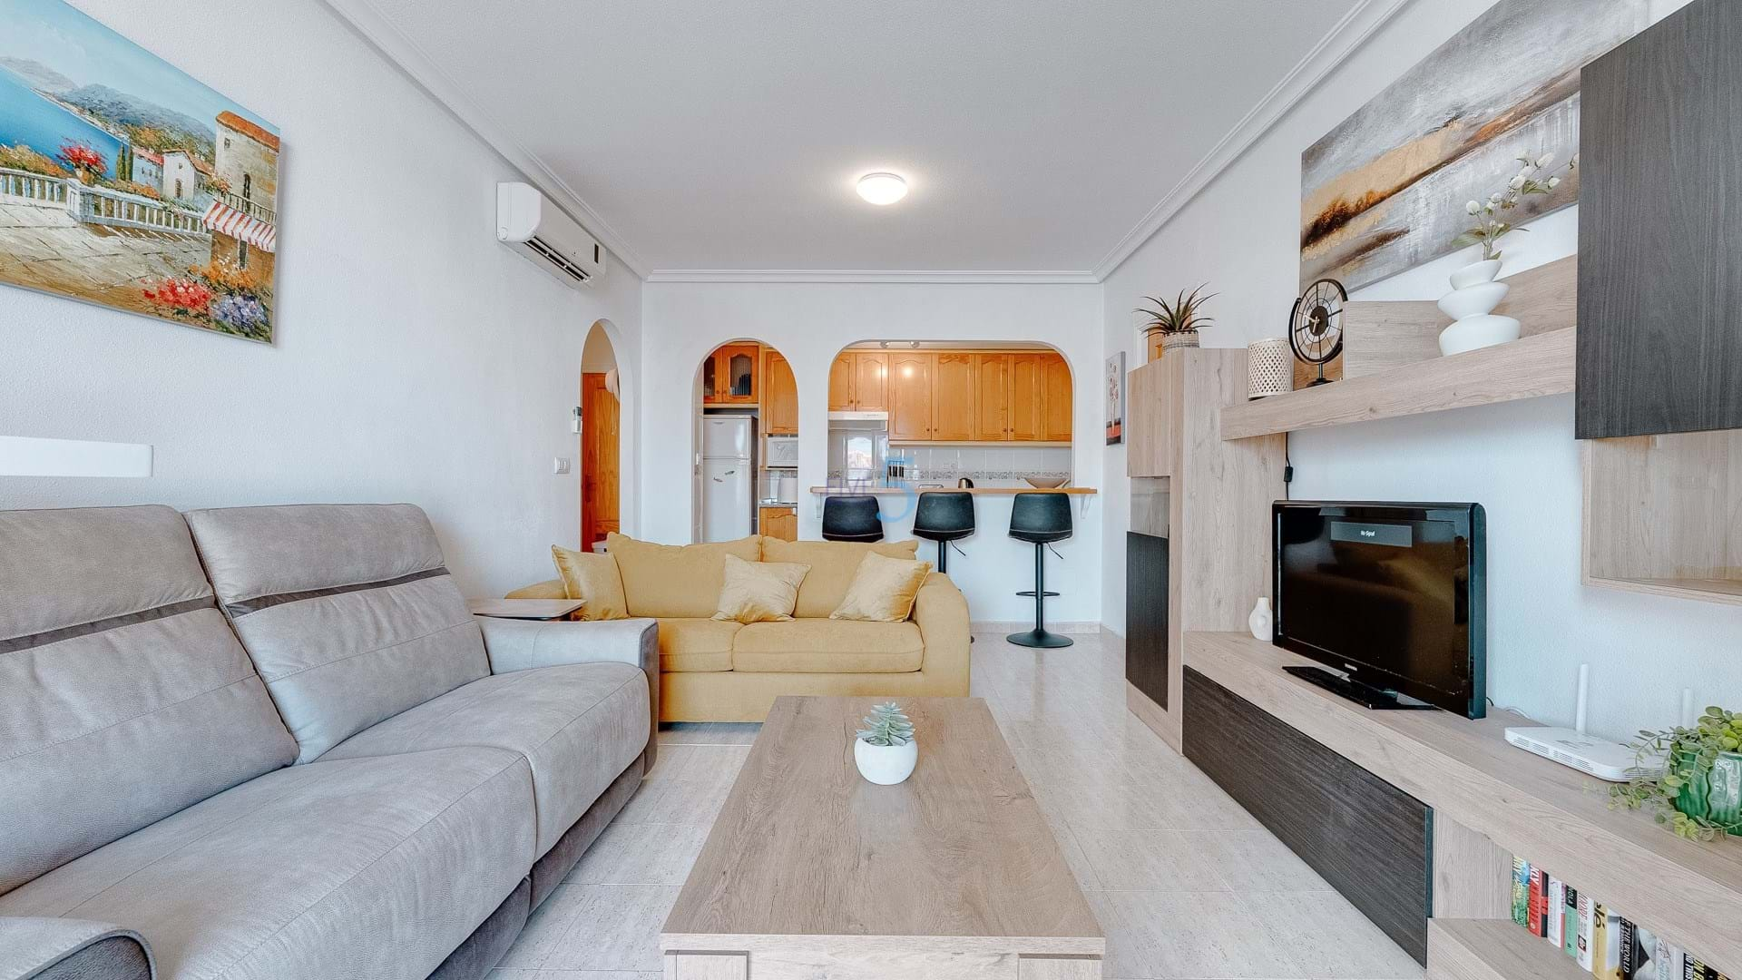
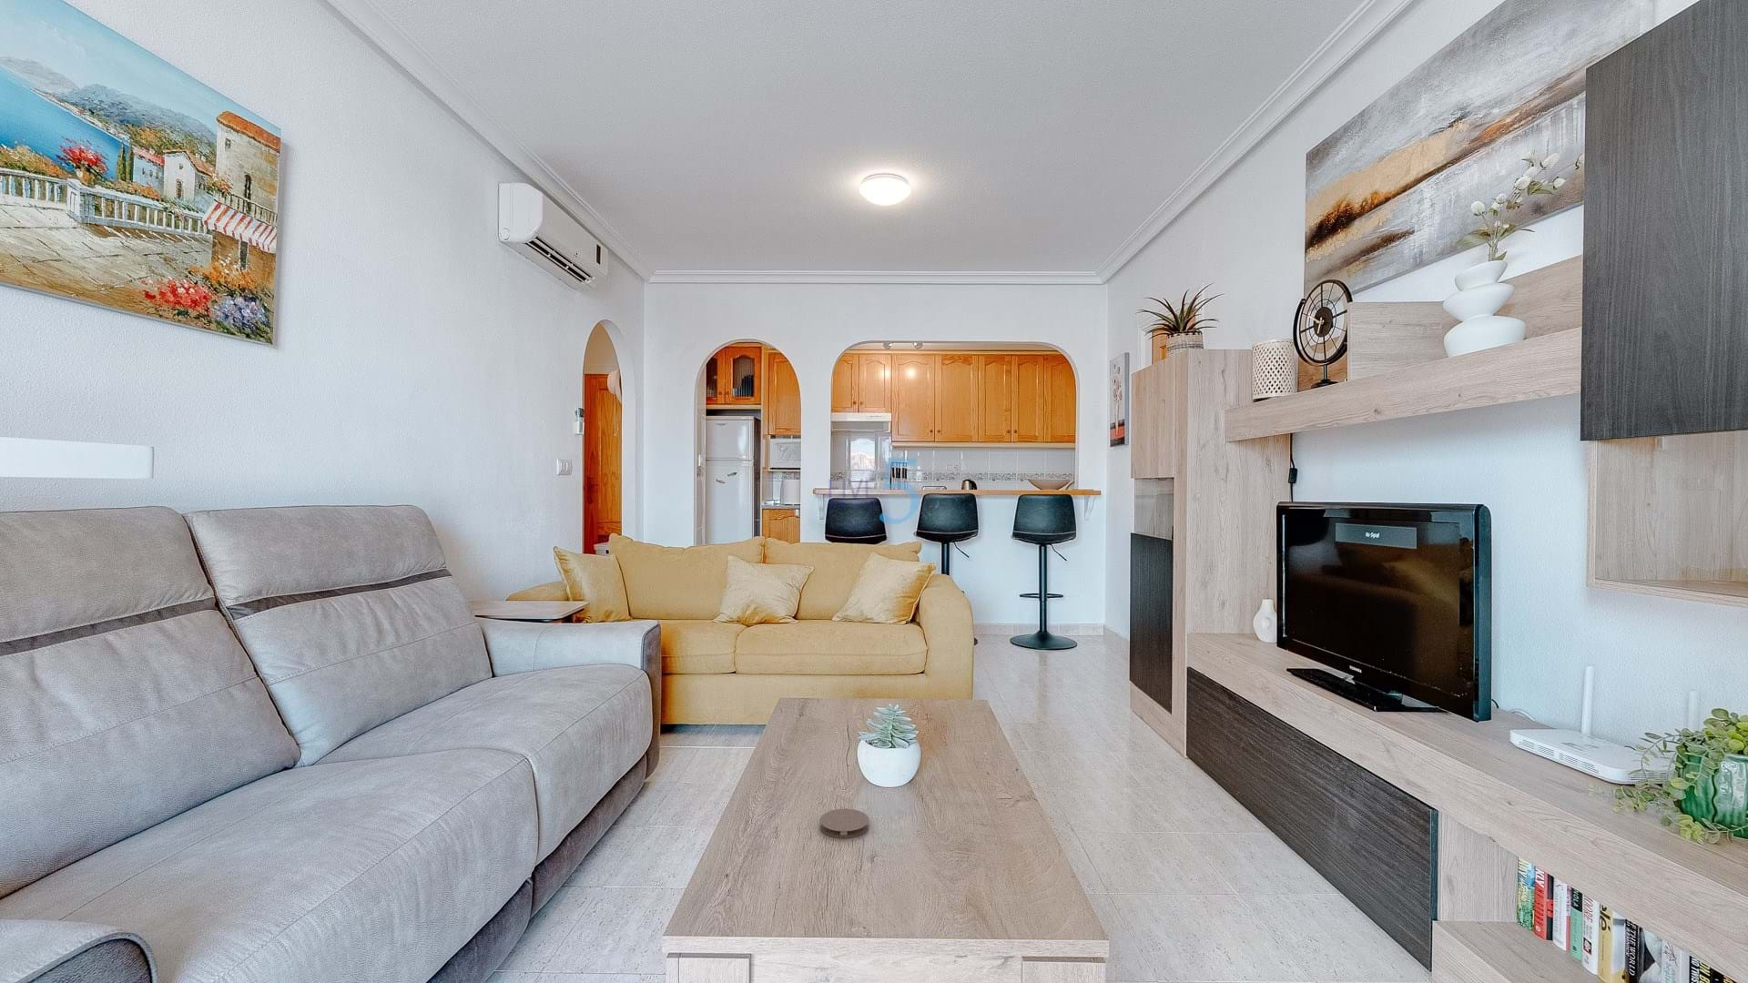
+ coaster (844, 823)
